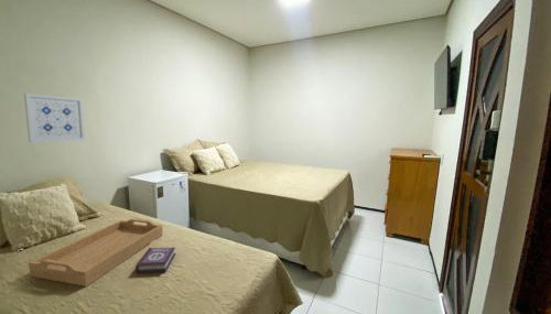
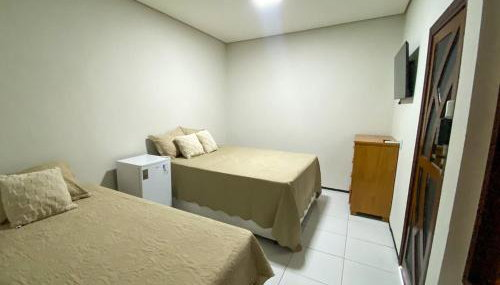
- wall art (57, 119)
- book (156, 258)
- serving tray (107, 245)
